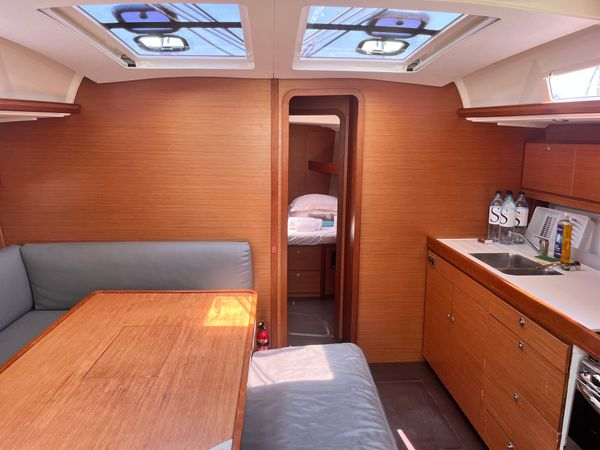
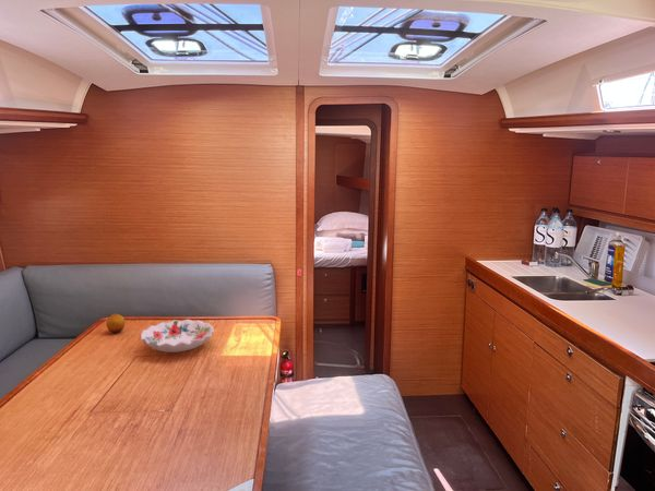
+ fruit (115, 323)
+ decorative bowl (178, 337)
